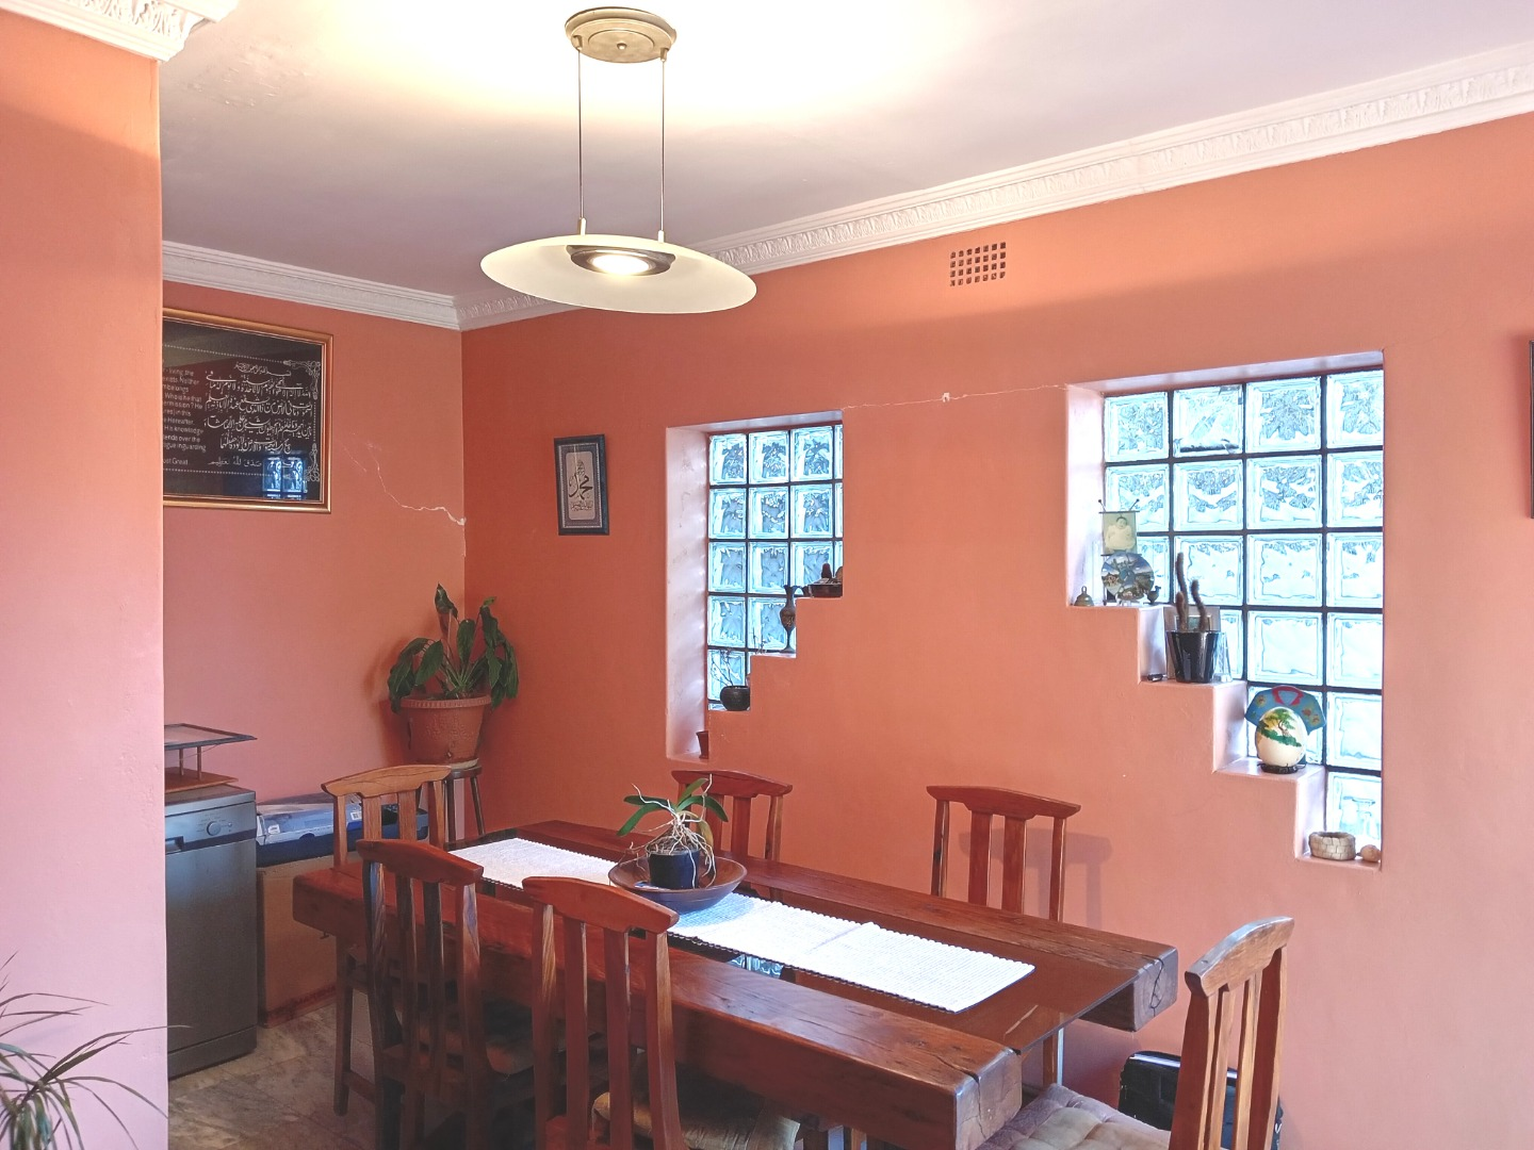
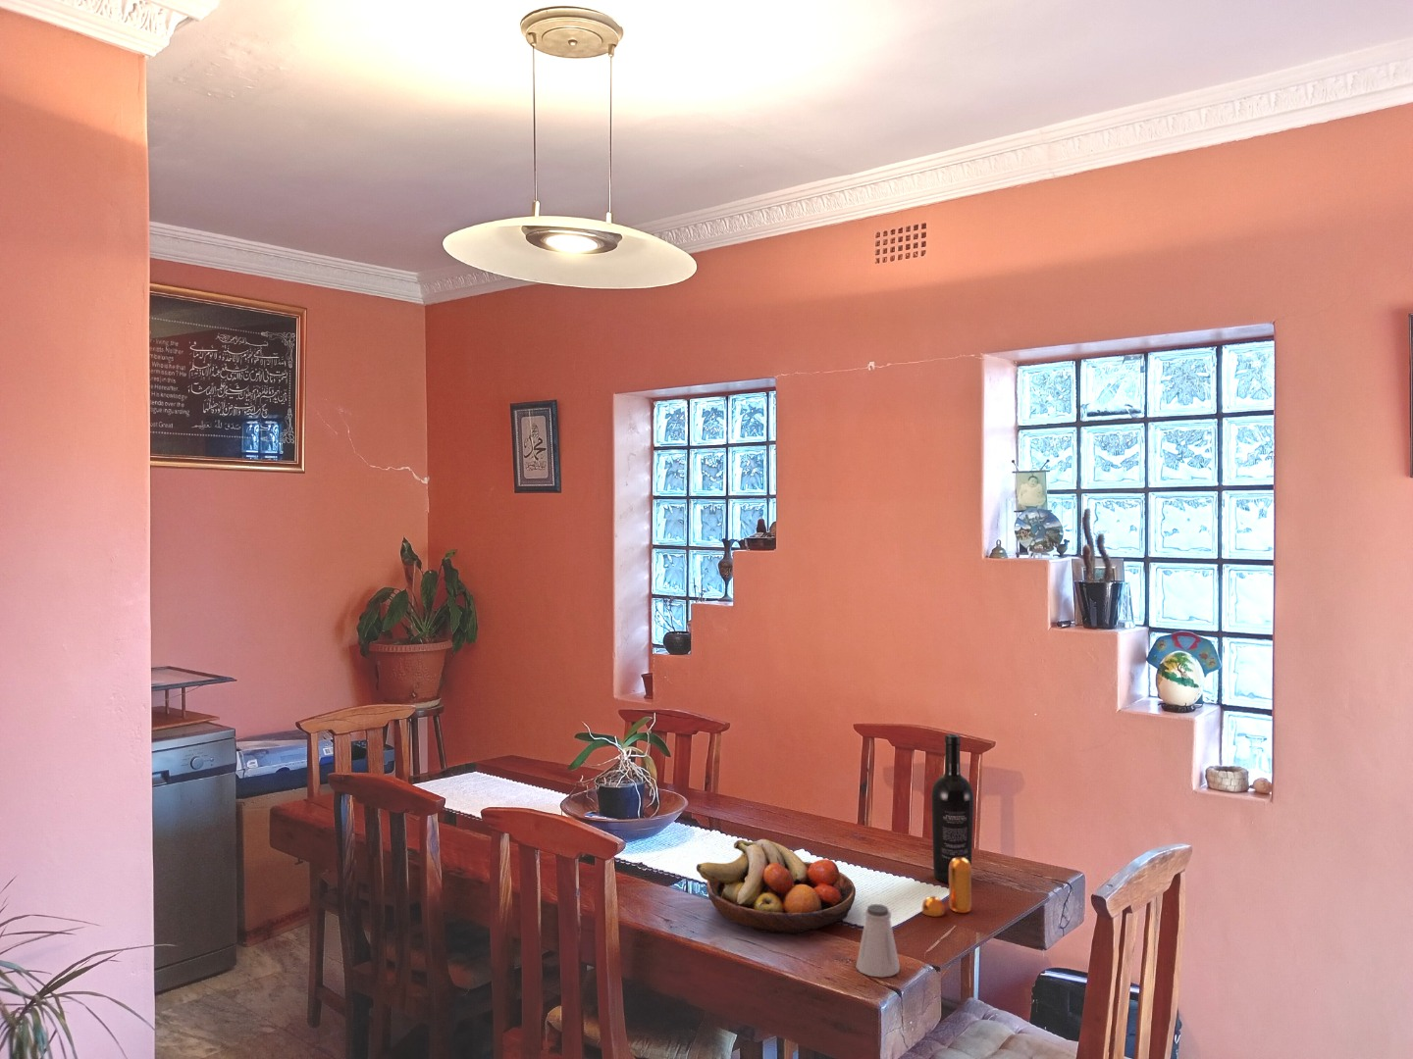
+ wine bottle (951, 806)
+ fruit bowl (779, 879)
+ saltshaker (877, 938)
+ pepper shaker (949, 884)
